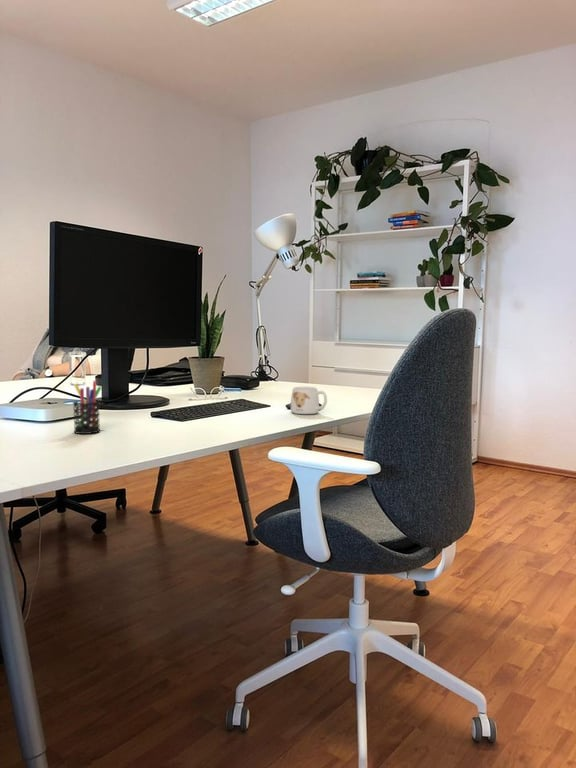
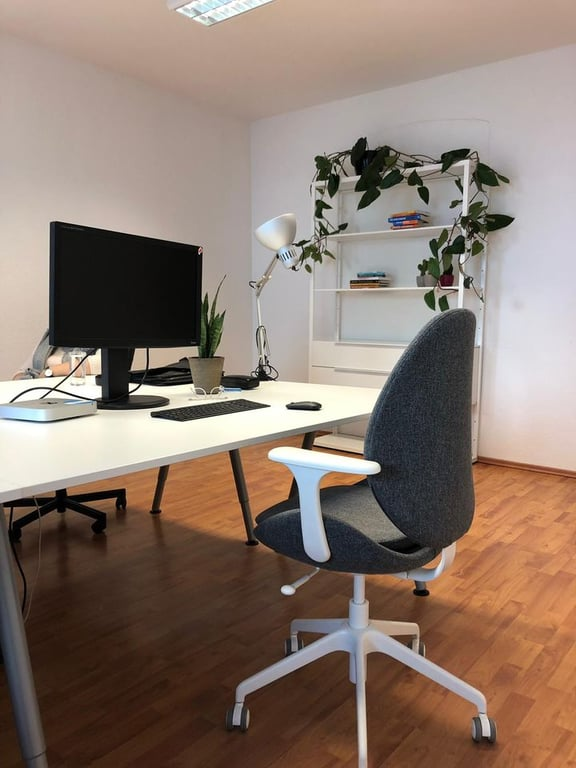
- pen holder (89, 405)
- mug (309, 400)
